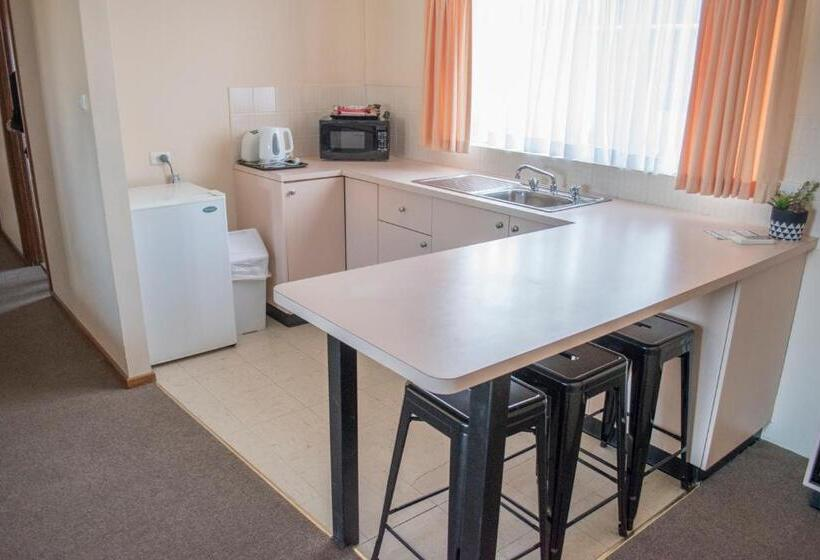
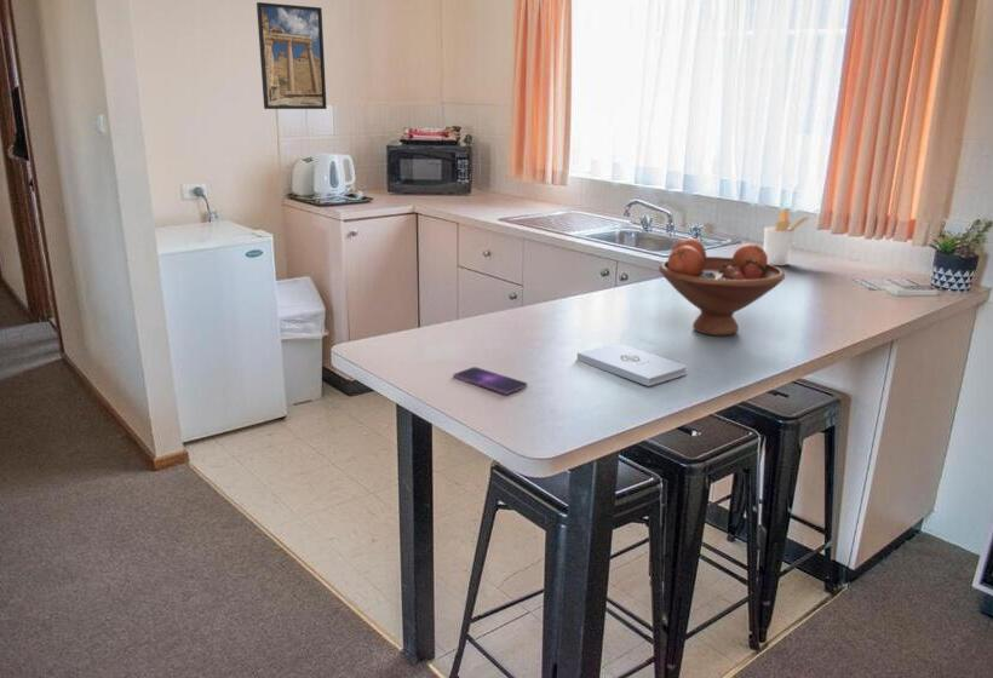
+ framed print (292, 57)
+ smartphone (489, 379)
+ notepad (631, 362)
+ fruit bowl (718, 287)
+ utensil holder (786, 237)
